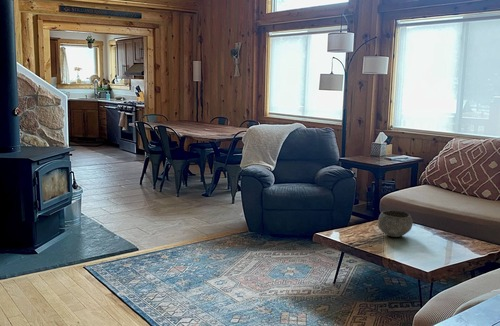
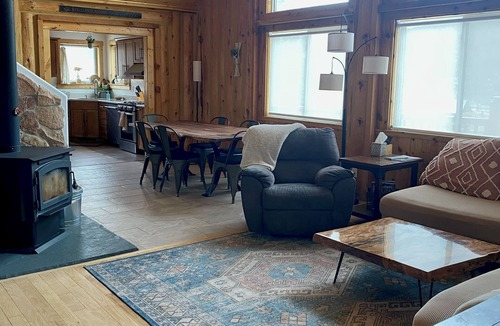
- bowl (395, 224)
